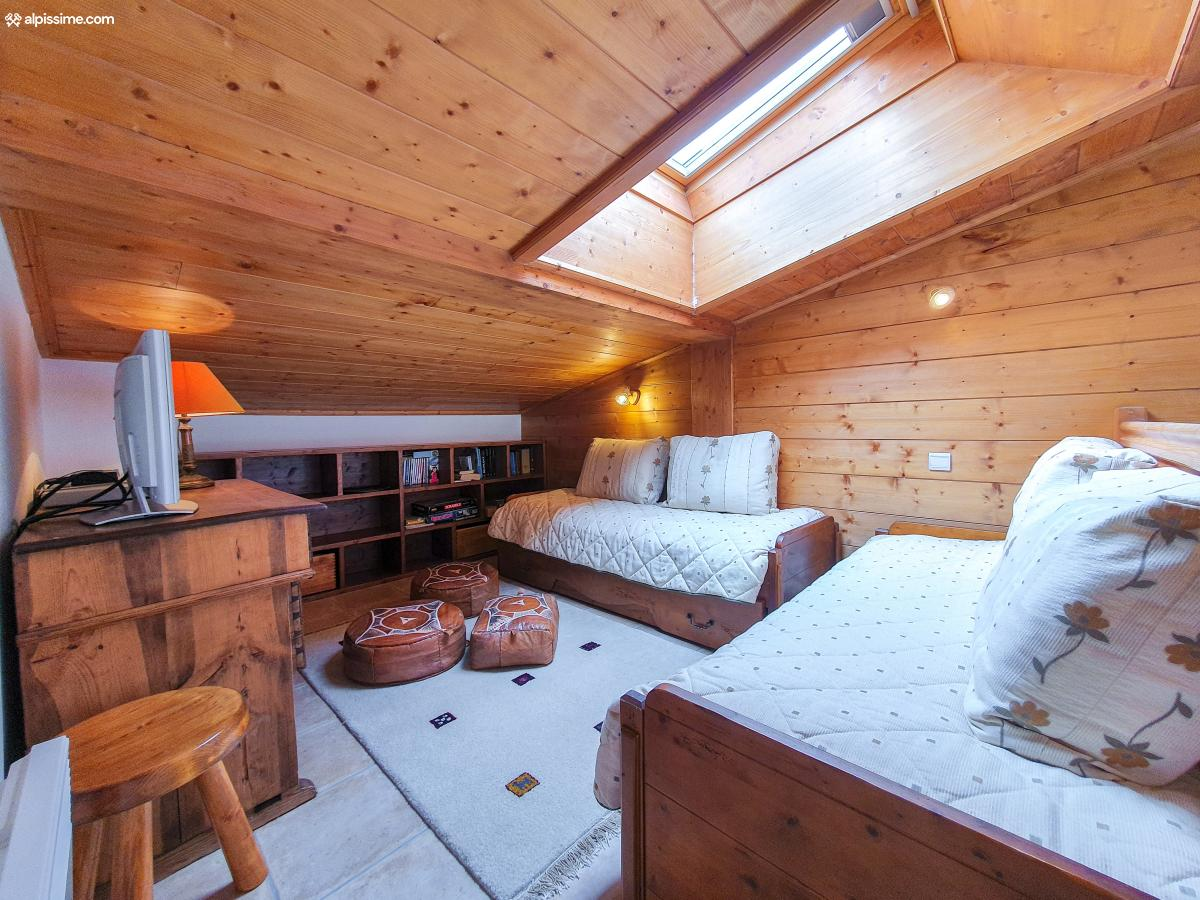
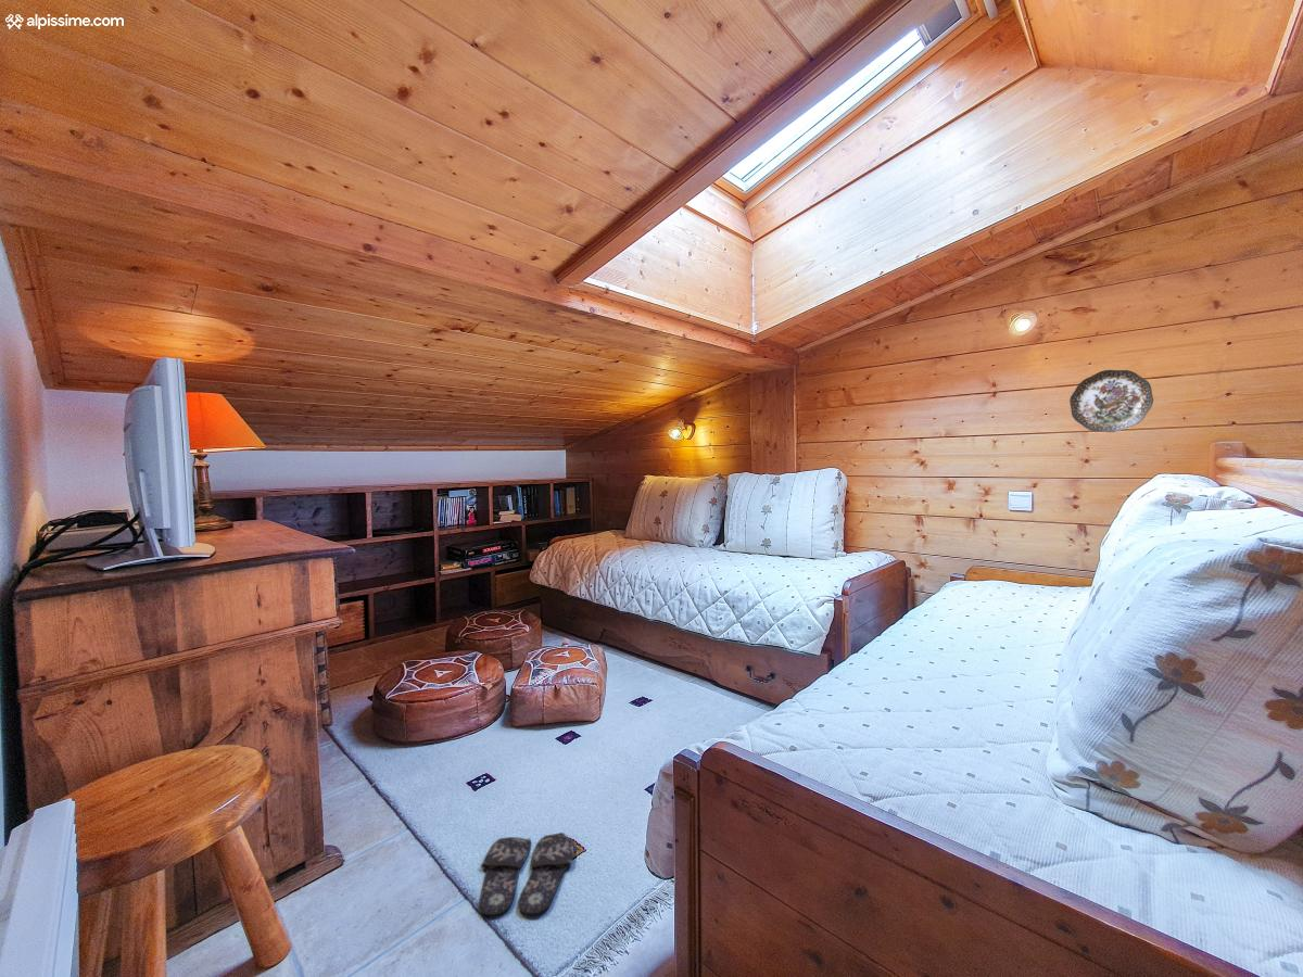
+ slippers (523, 862)
+ decorative plate (1110, 401)
